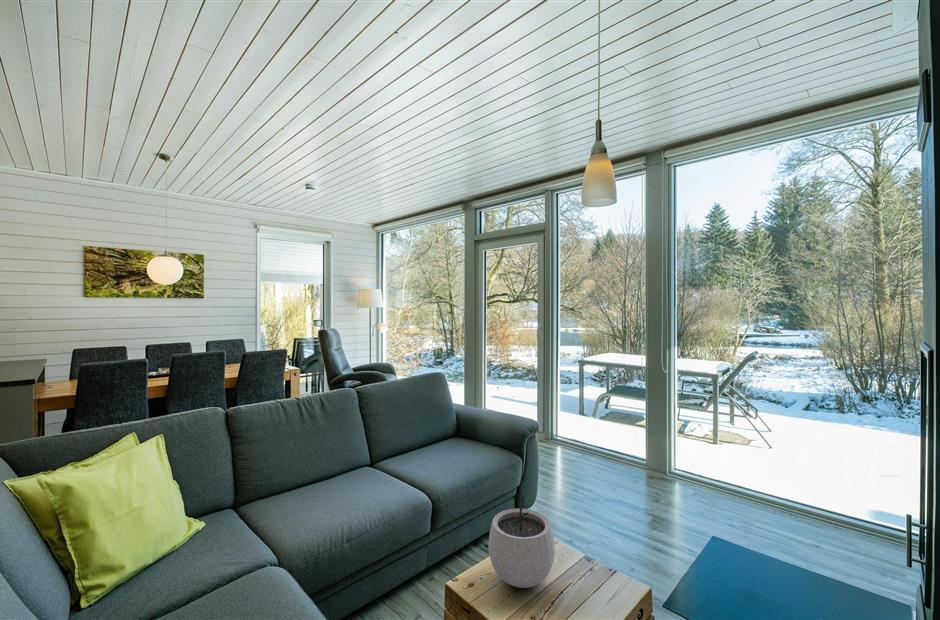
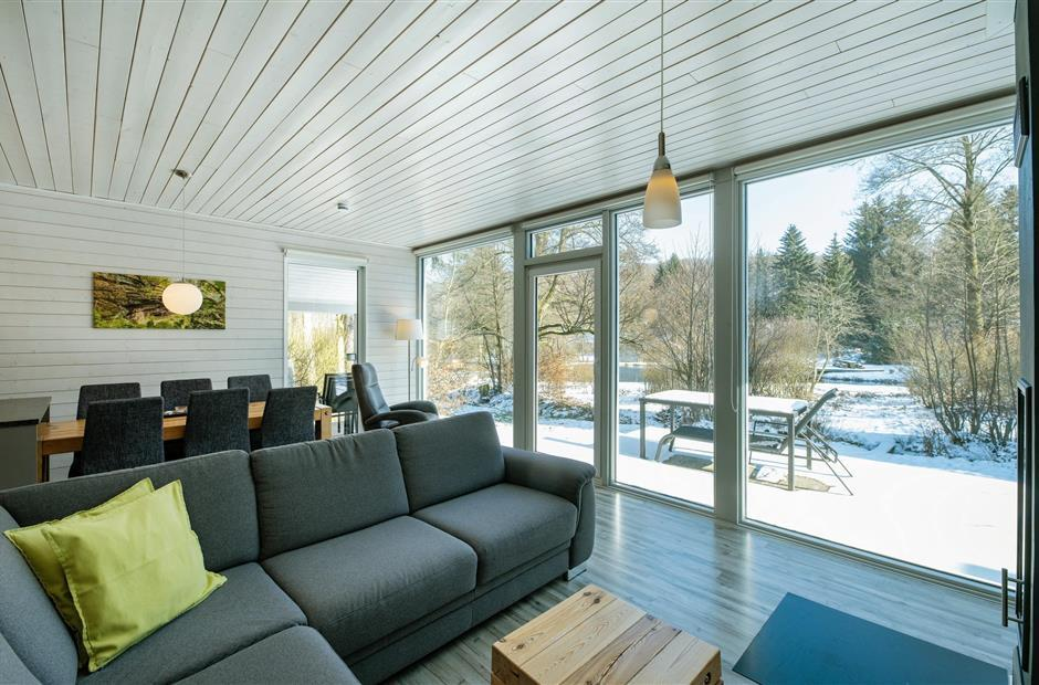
- plant pot (521, 538)
